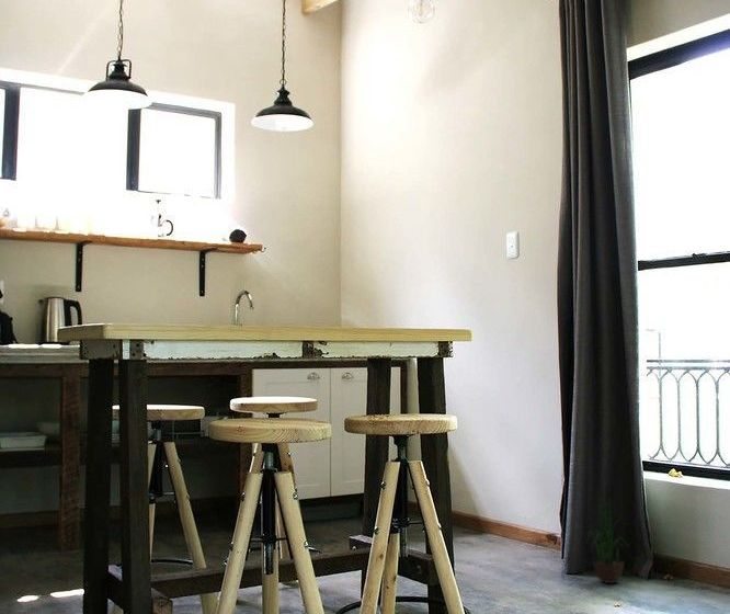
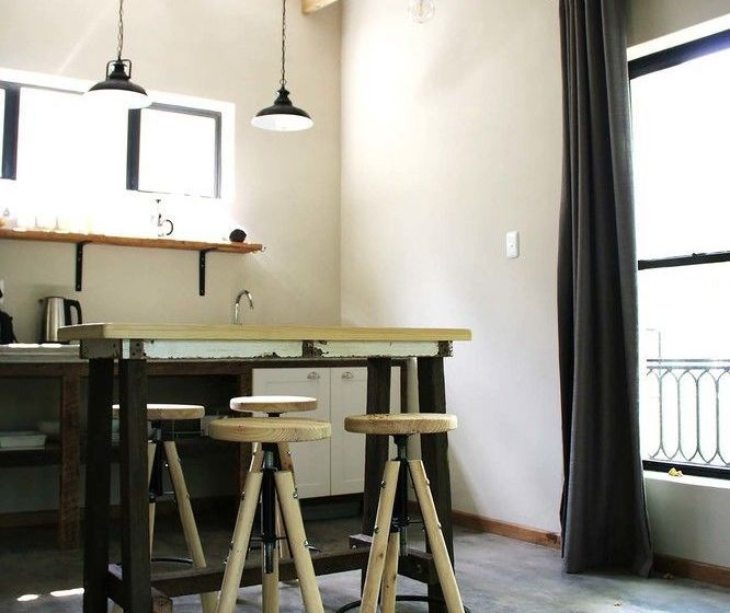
- potted plant (604, 534)
